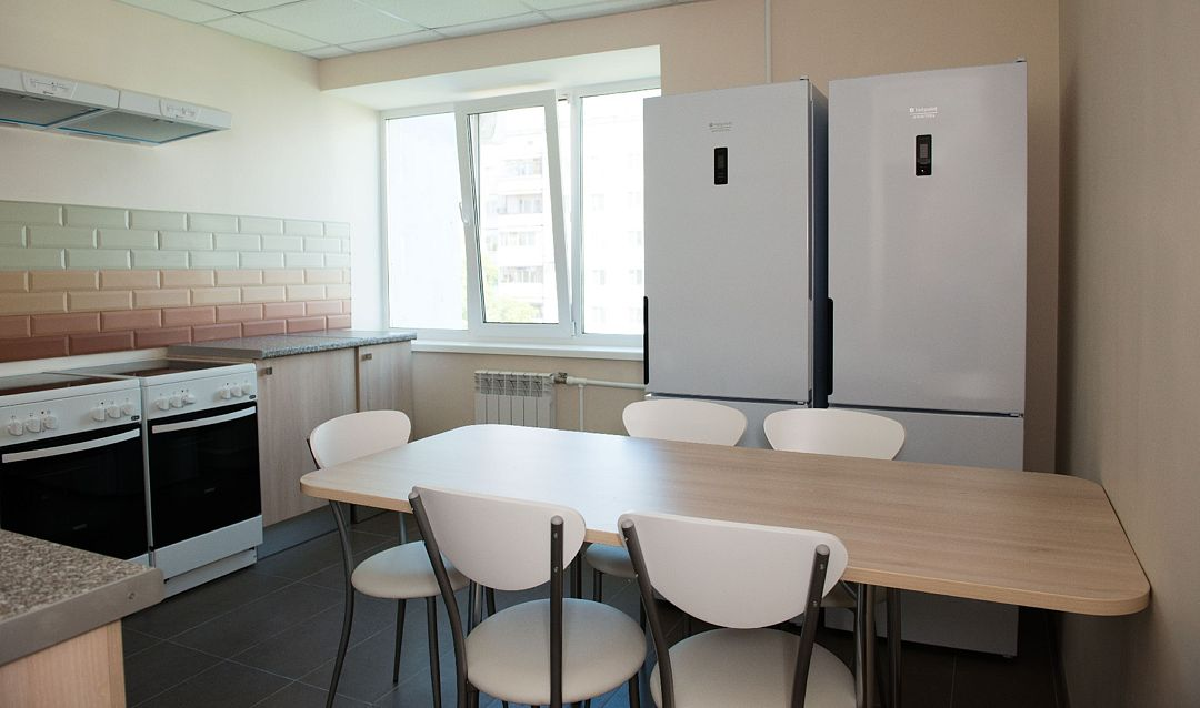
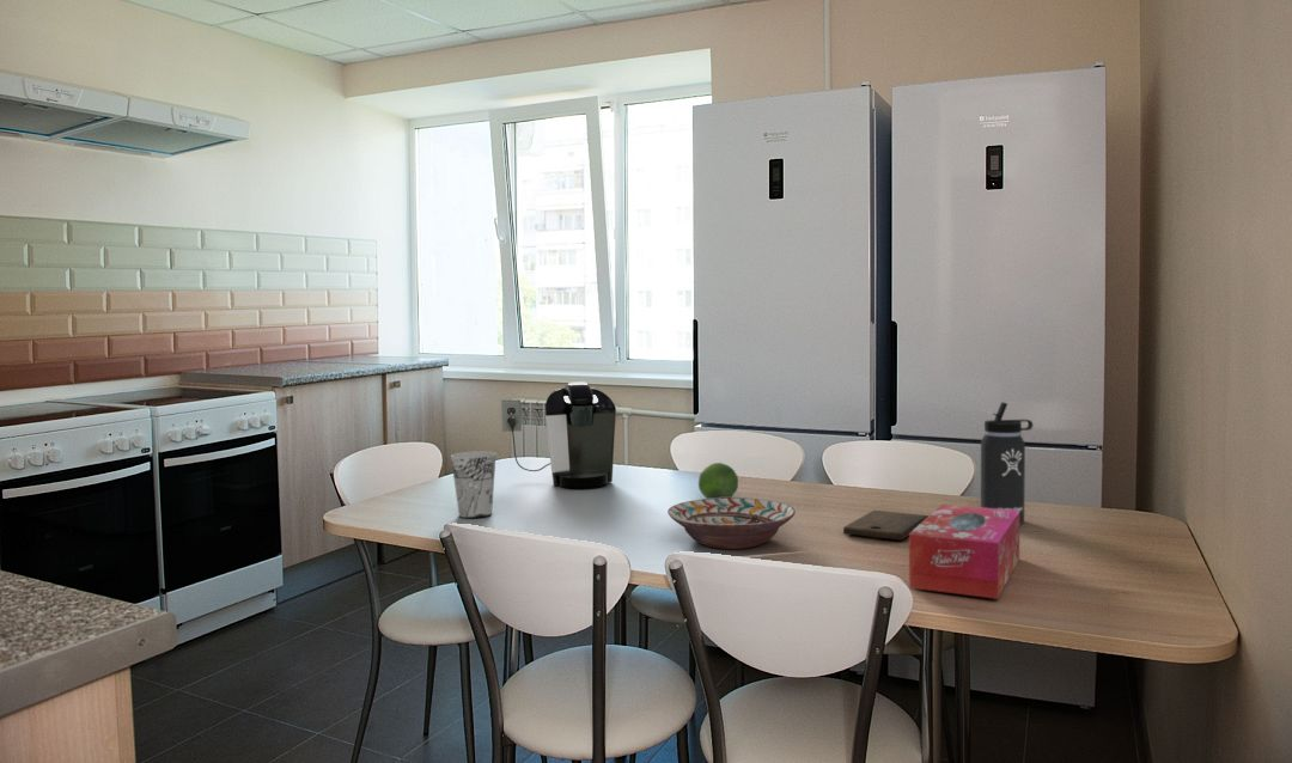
+ thermos bottle (1006, 462)
+ cup (474, 484)
+ coffee maker (560, 433)
+ decorative bowl (731, 525)
+ fruit (720, 481)
+ cutting board (886, 524)
+ tissue box (967, 547)
